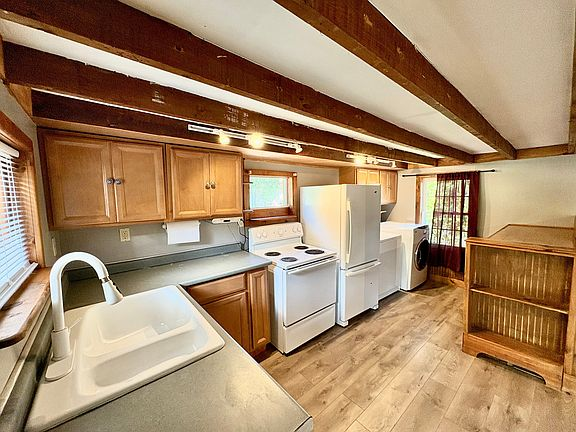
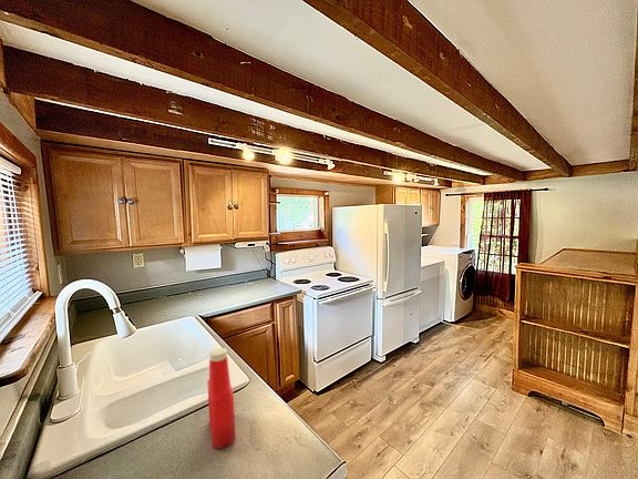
+ soap bottle (219, 390)
